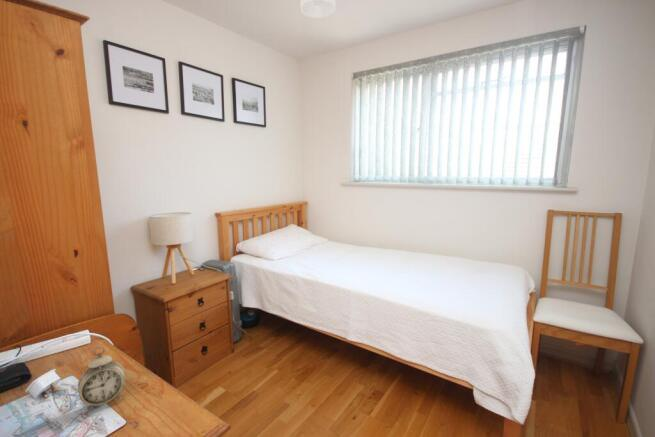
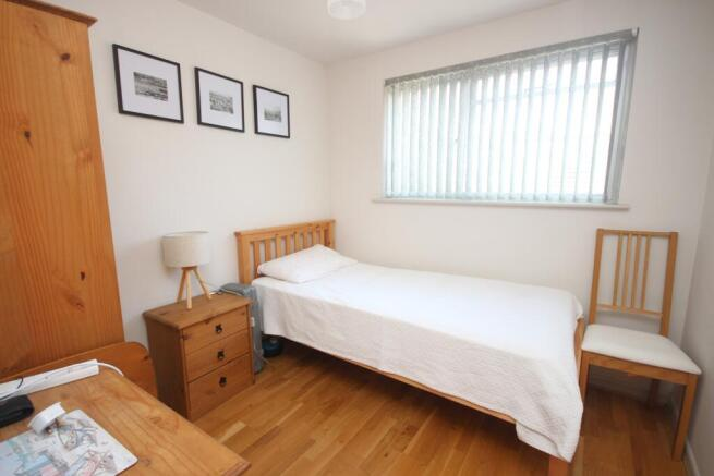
- alarm clock (101, 375)
